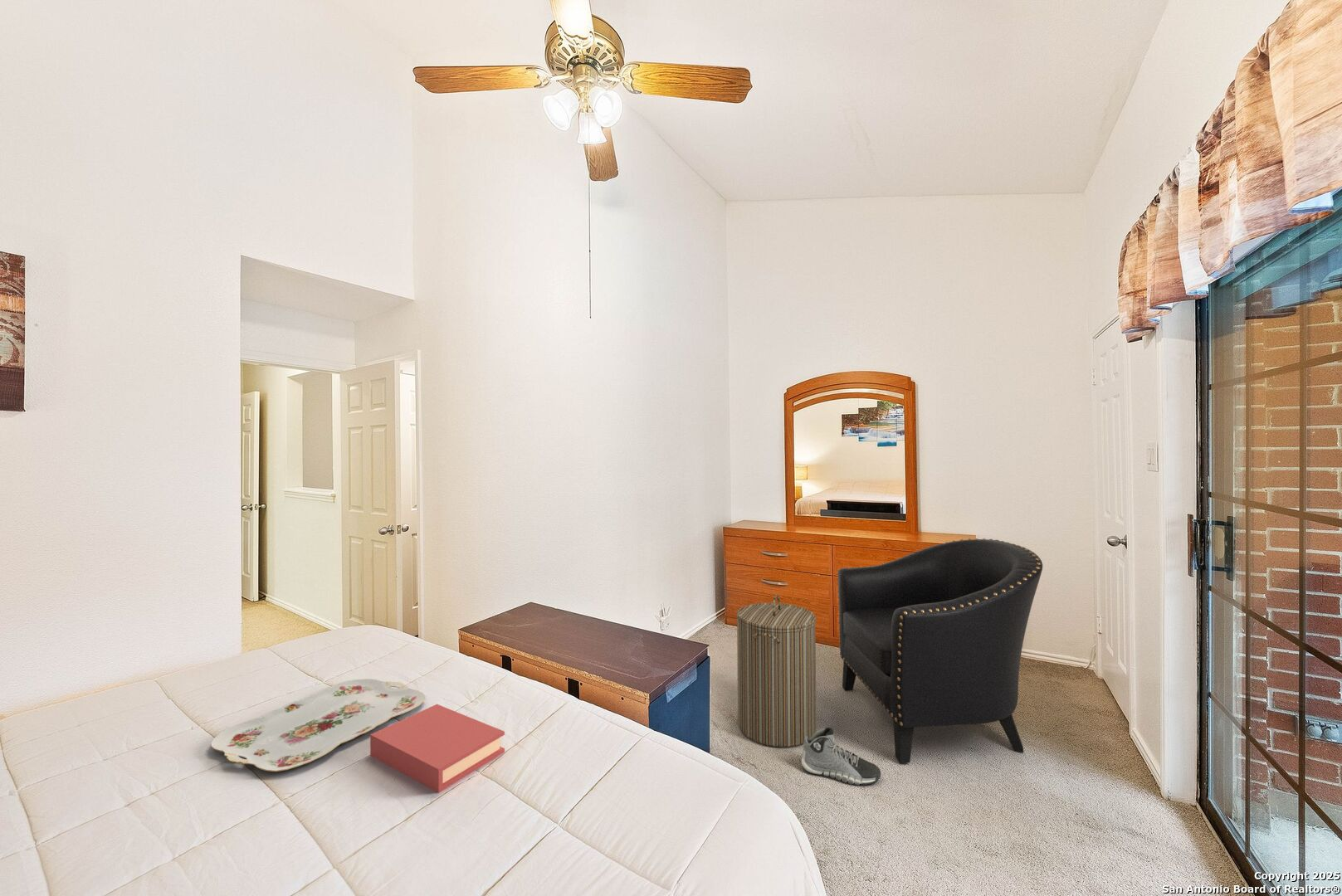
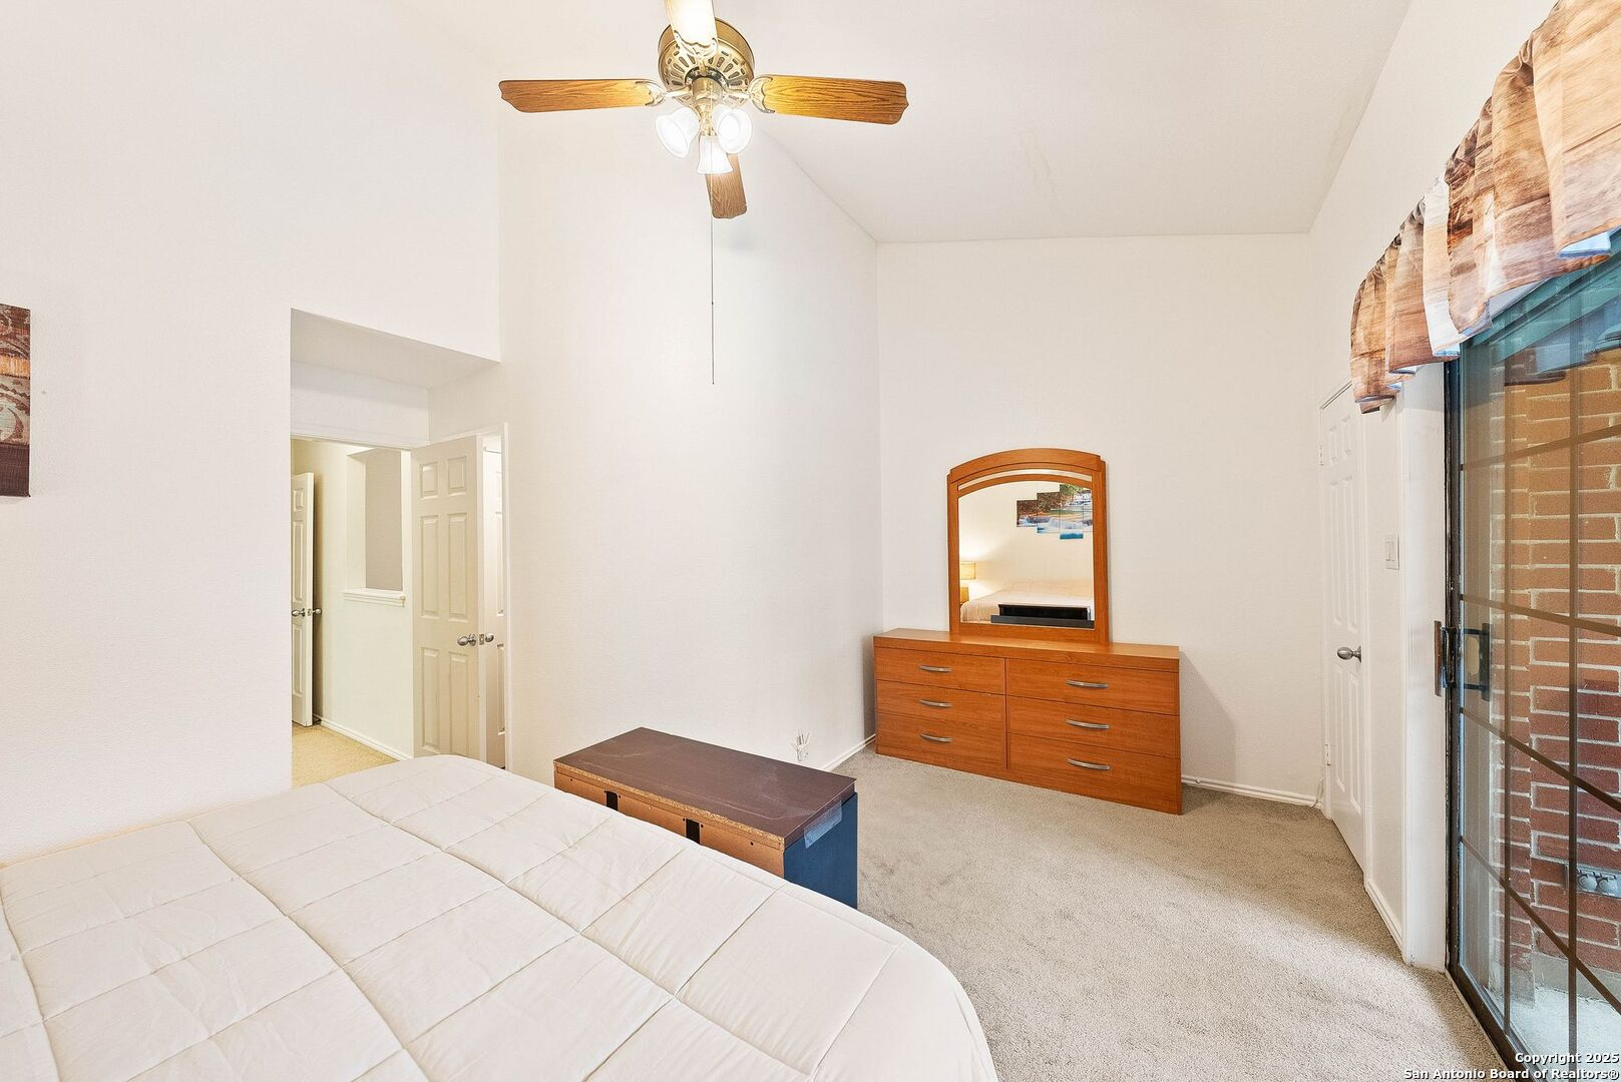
- serving tray (327, 718)
- laundry hamper (775, 660)
- chair (937, 631)
- book (437, 743)
- sneaker (840, 752)
